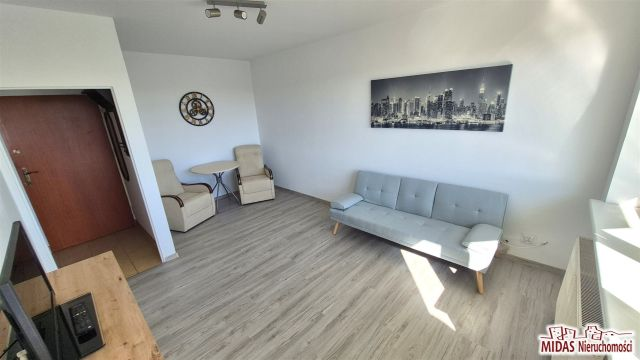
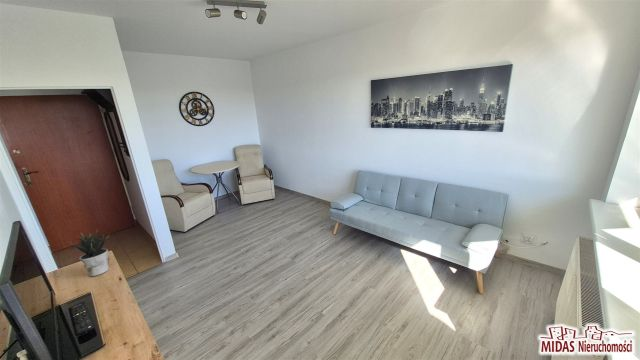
+ potted plant (91, 252)
